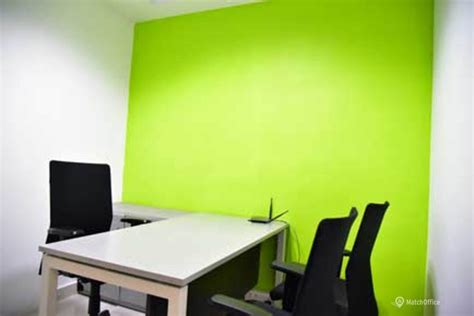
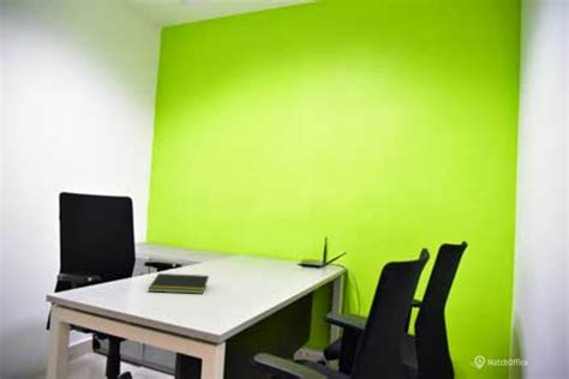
+ notepad (179, 283)
